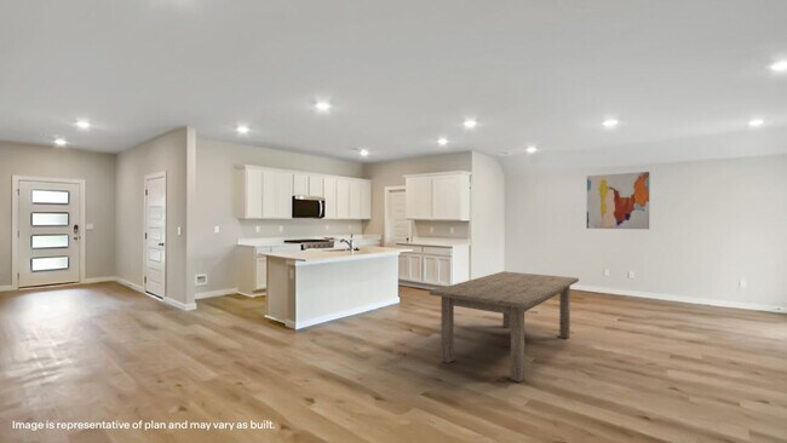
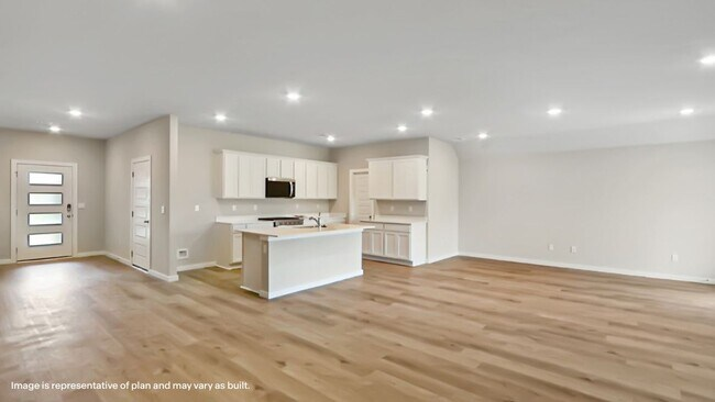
- wall art (616, 201)
- dining table (511, 316)
